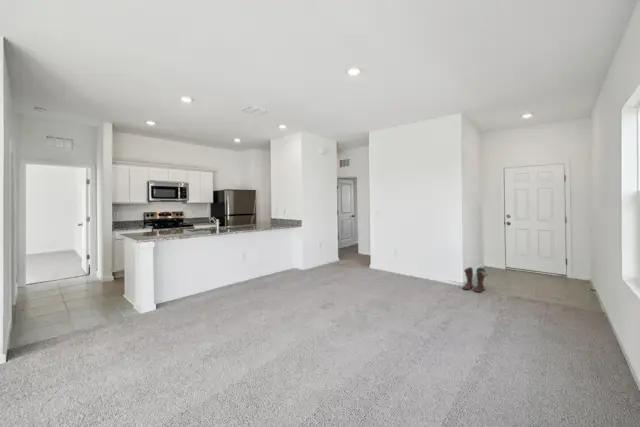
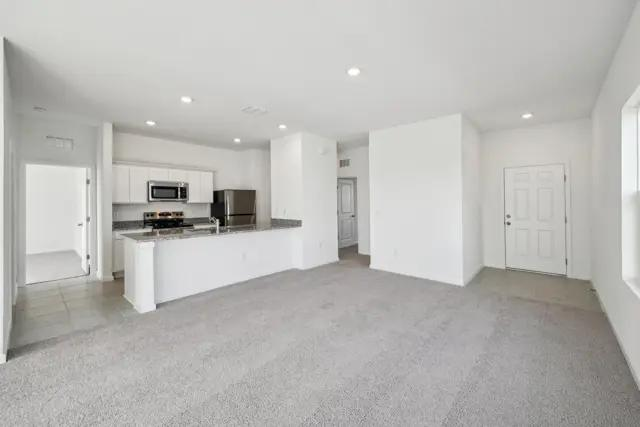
- boots (477, 278)
